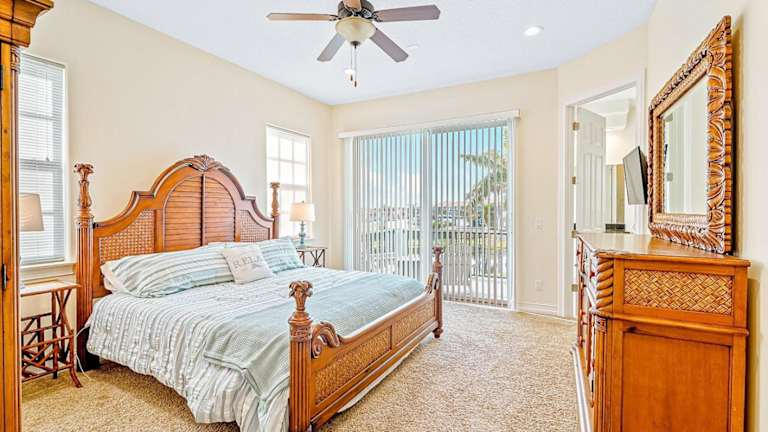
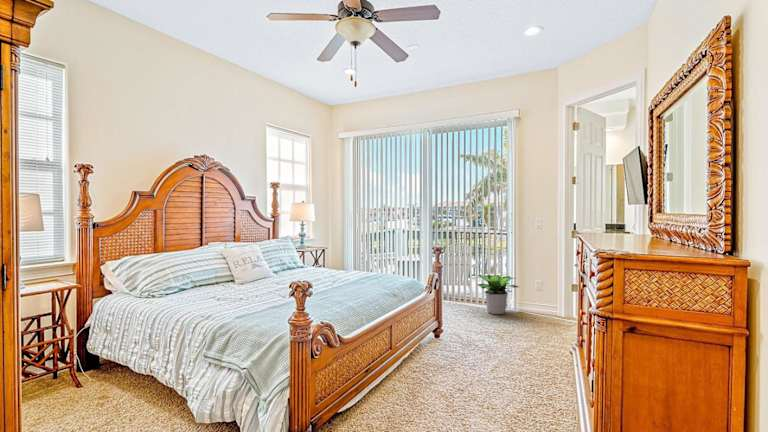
+ potted plant (498, 295)
